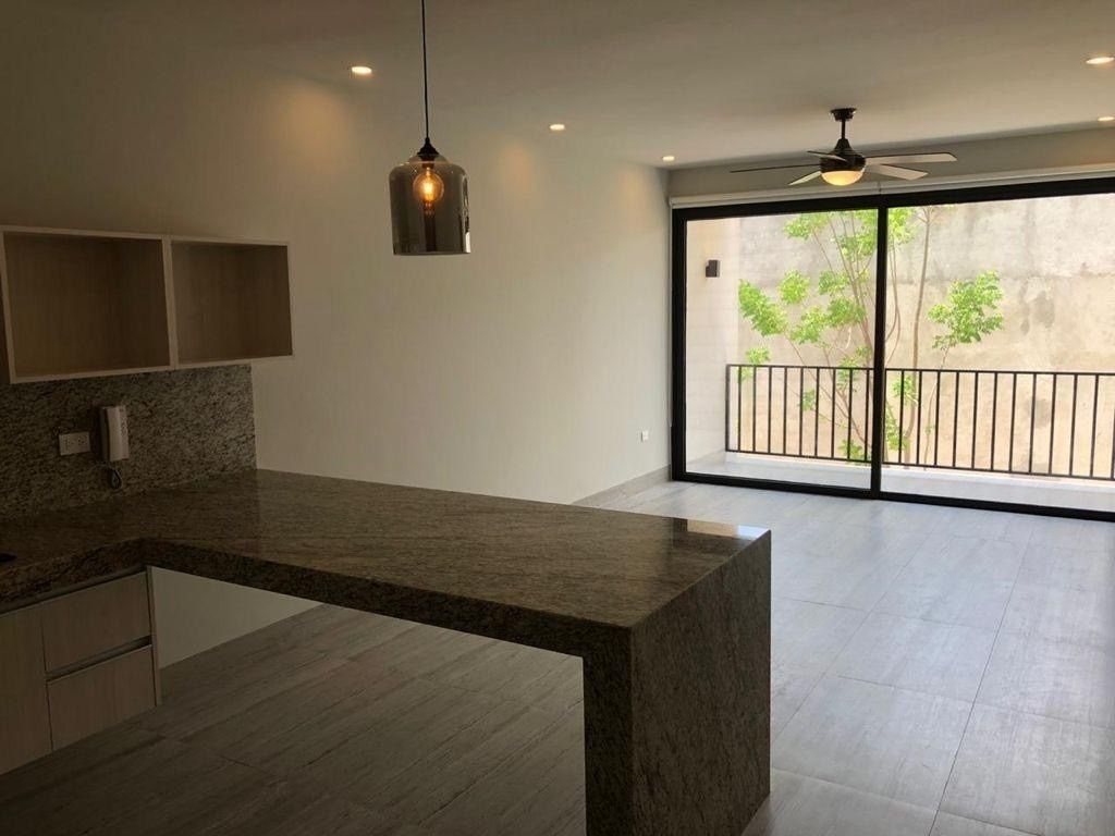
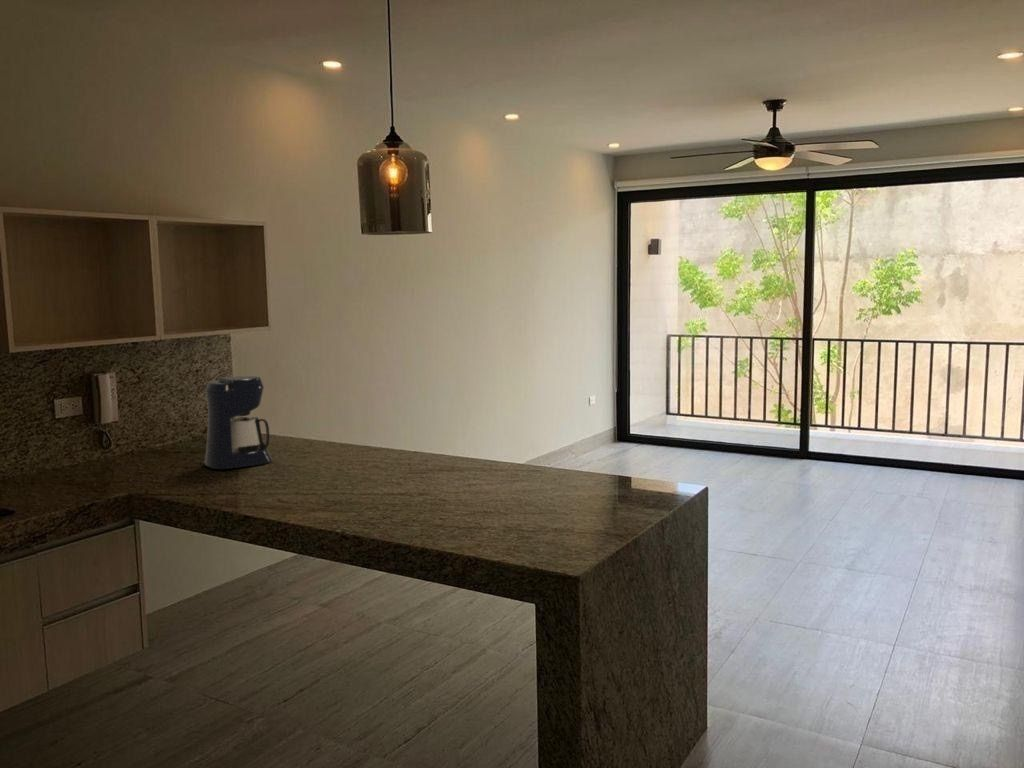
+ coffee maker (235, 420)
